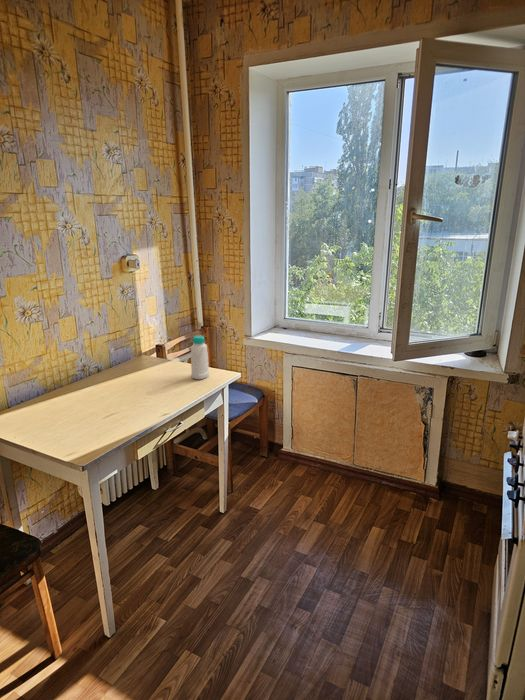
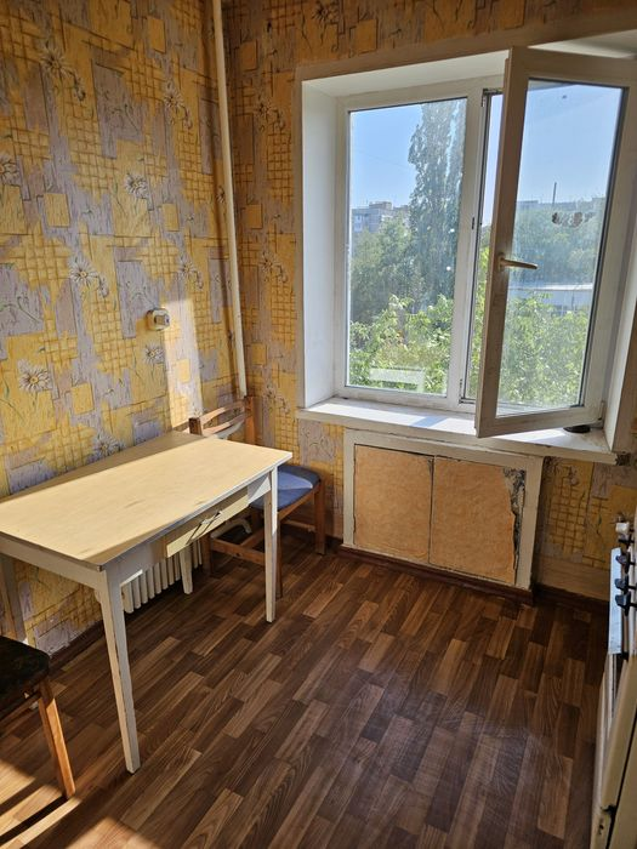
- bottle (199, 356)
